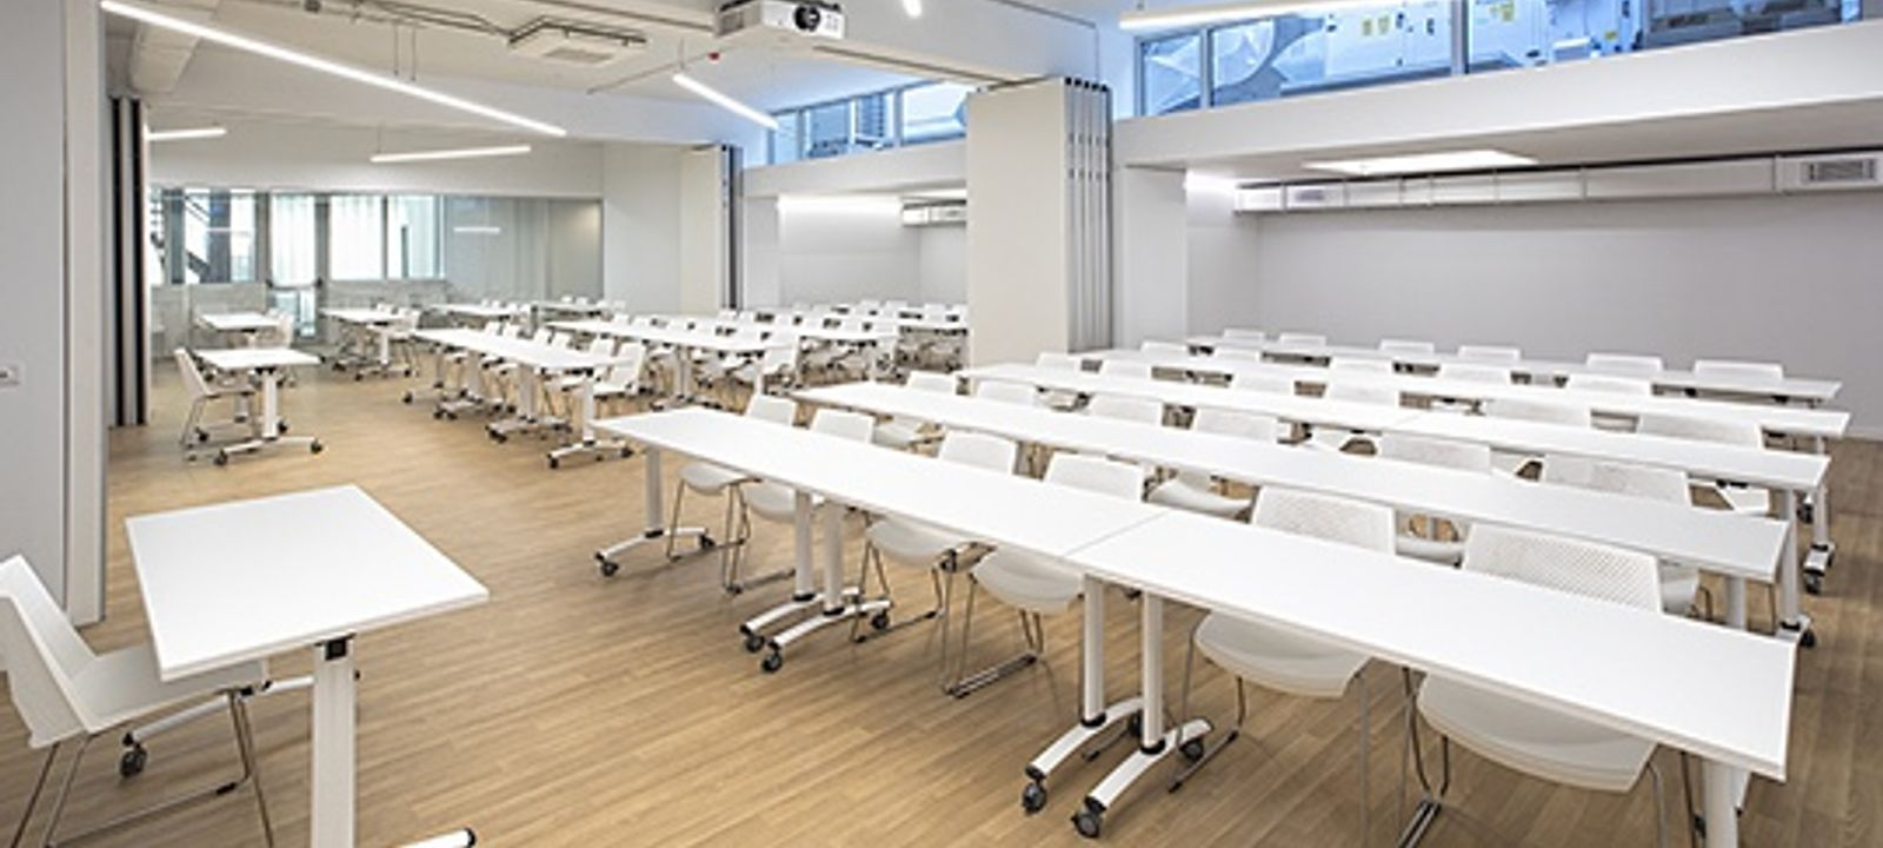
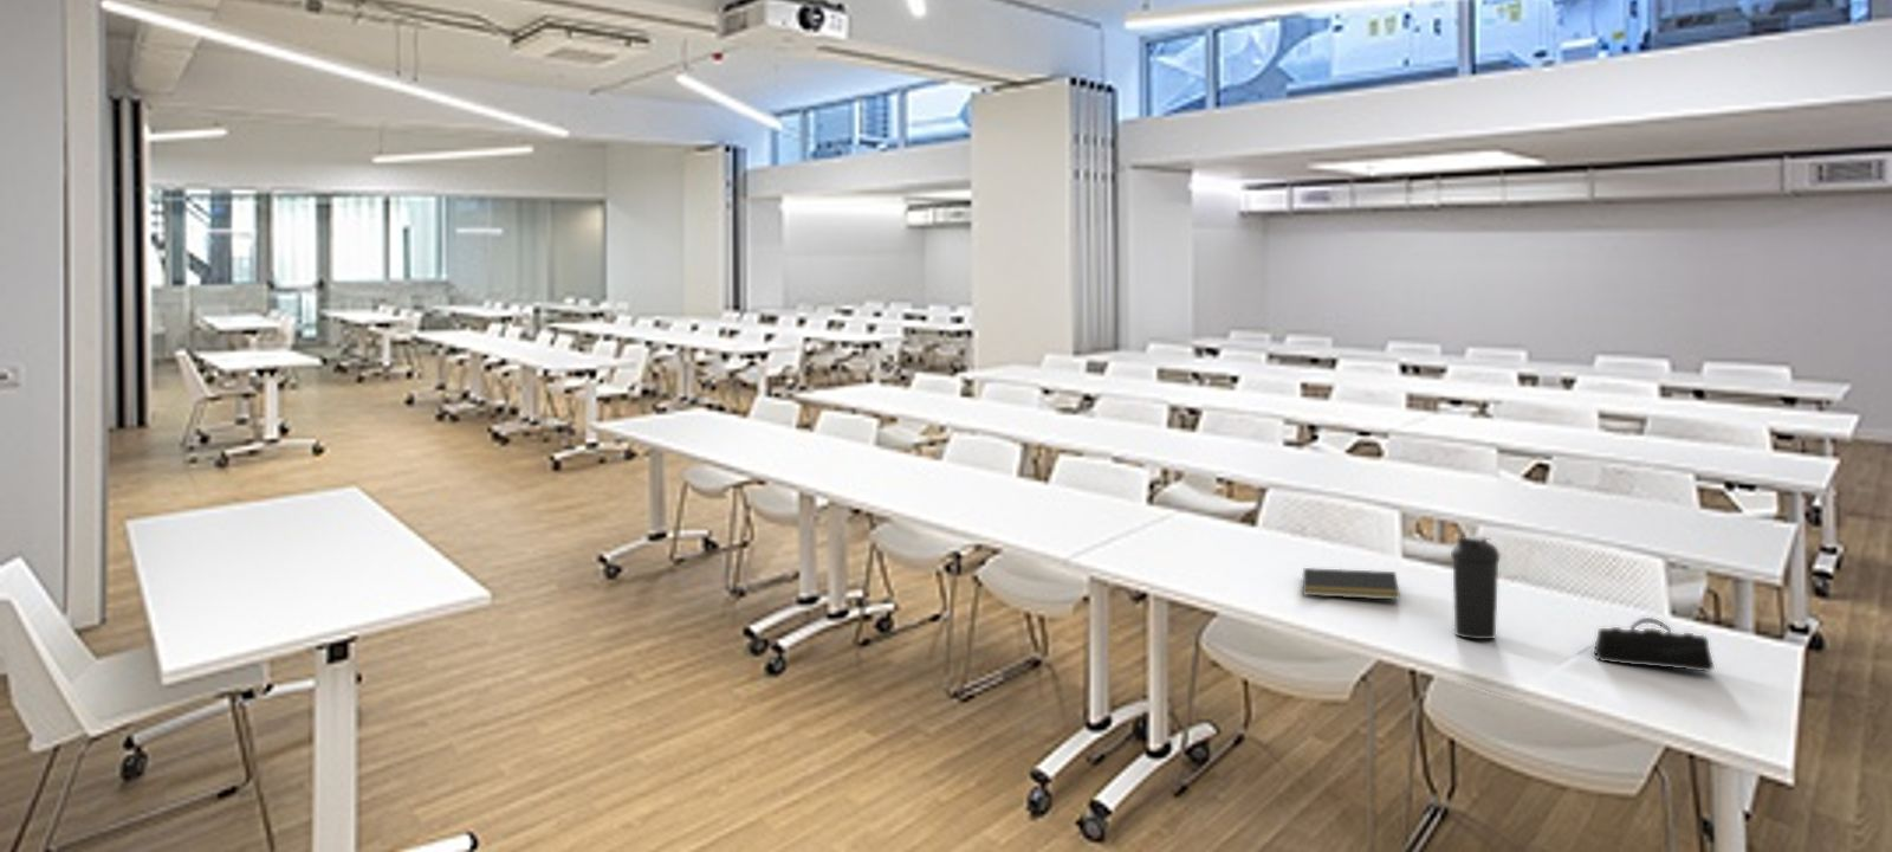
+ pencil case (1652, 640)
+ notepad (1349, 582)
+ water bottle (1475, 585)
